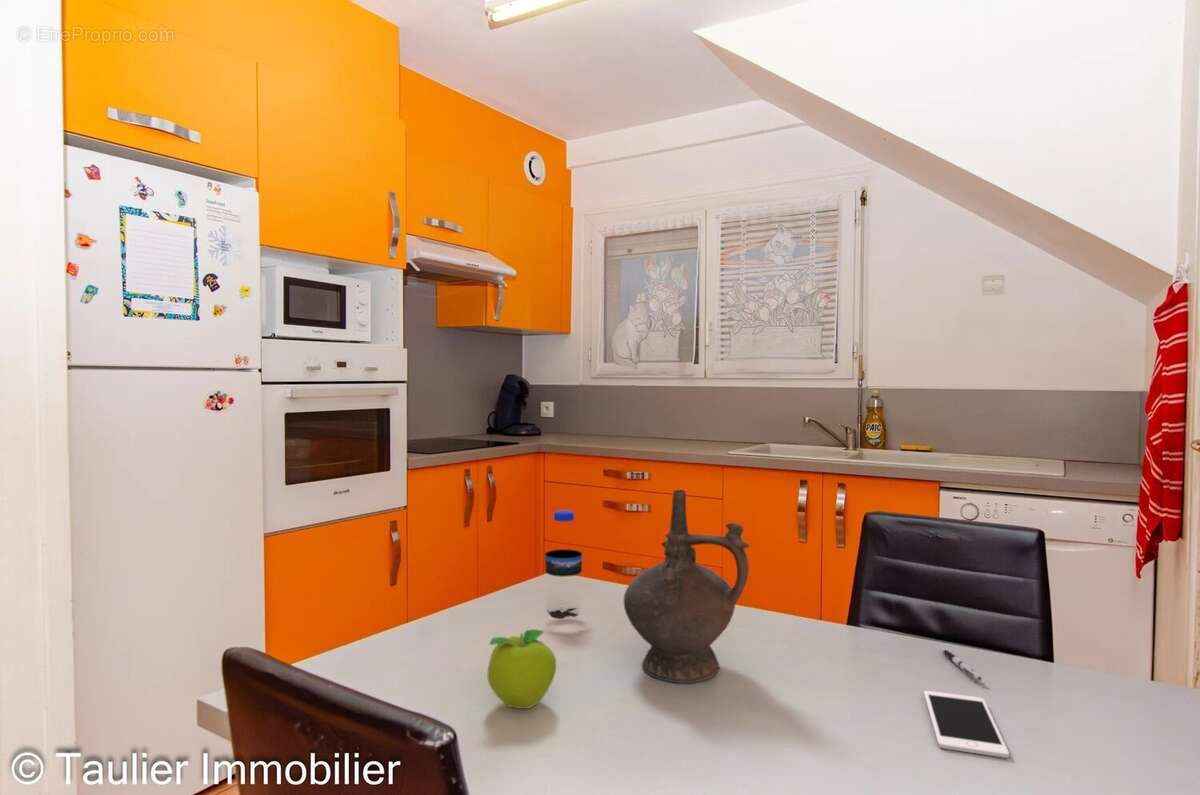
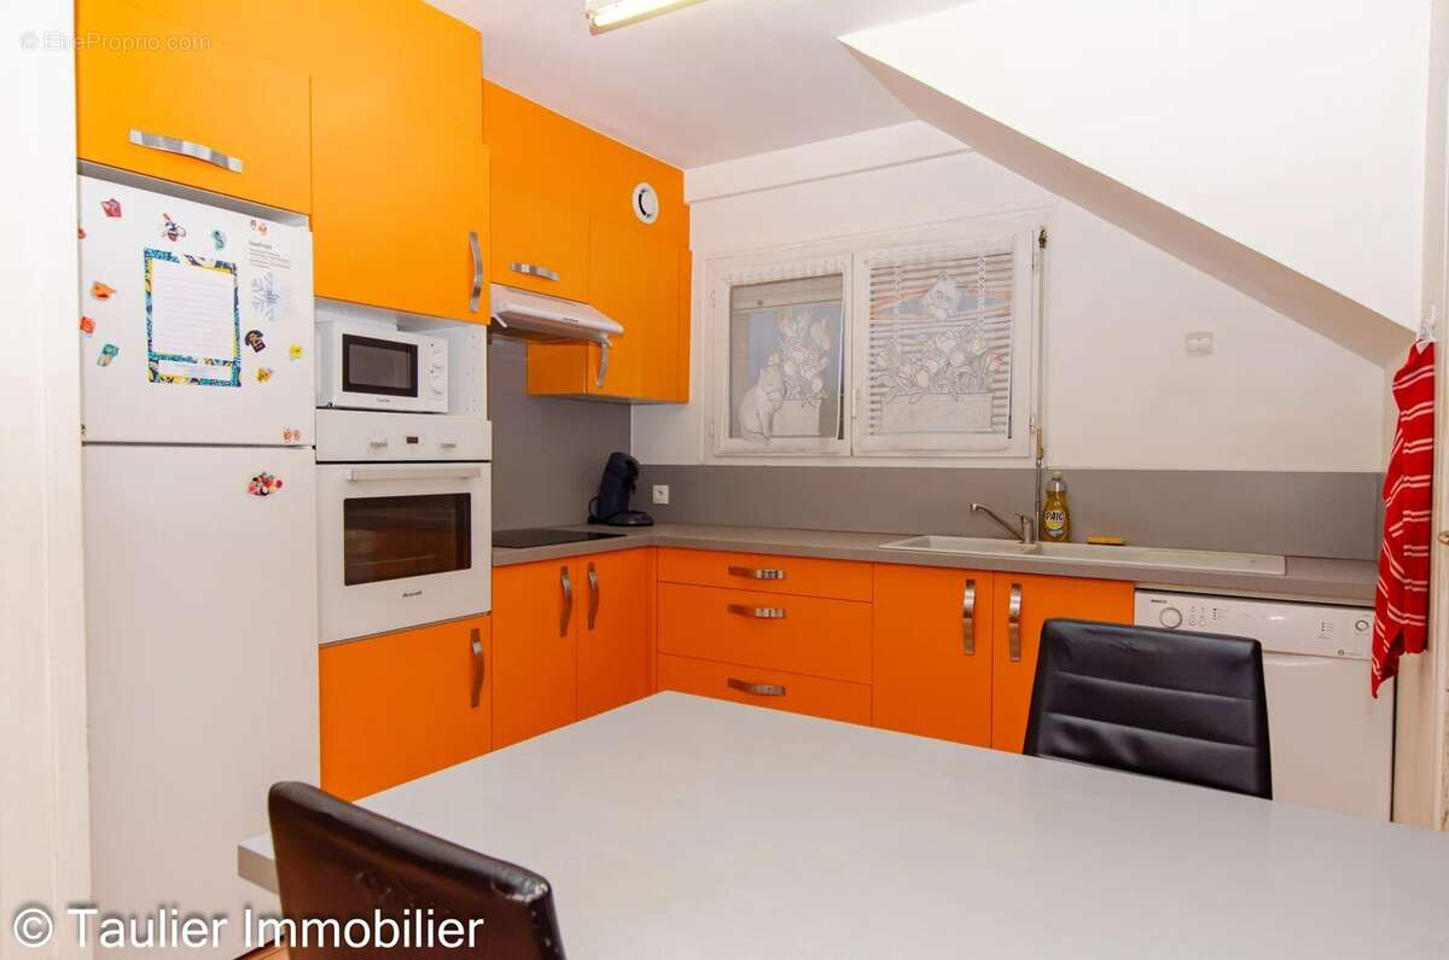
- ceremonial vessel (686, 579)
- water bottle (563, 563)
- fruit (521, 668)
- pen (958, 662)
- cell phone (962, 721)
